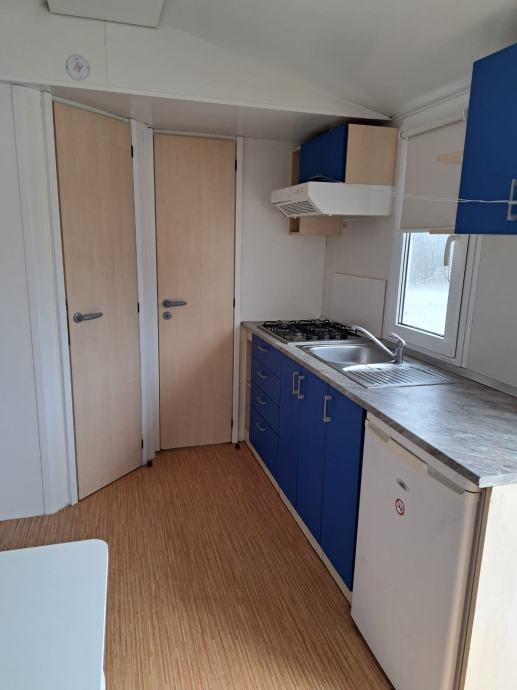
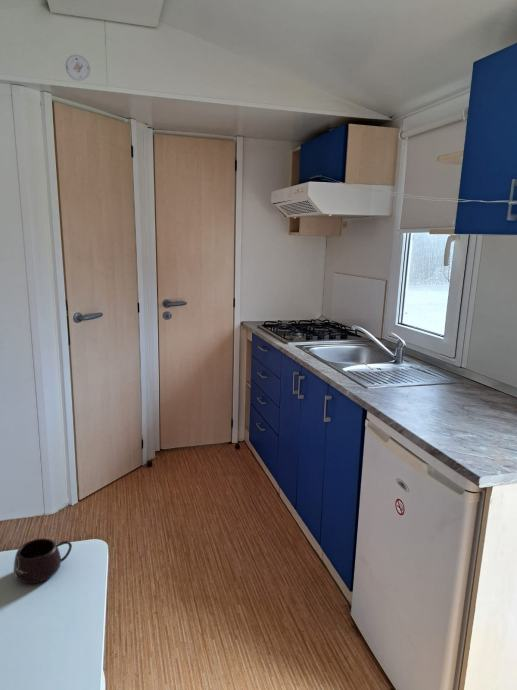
+ mug (43, 558)
